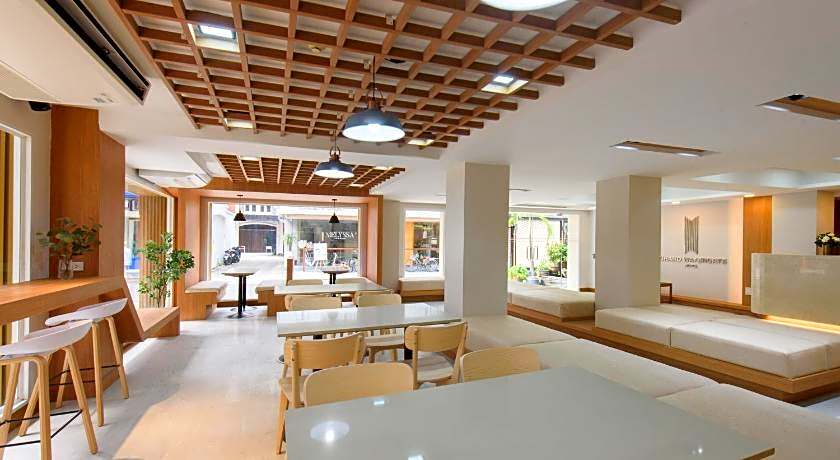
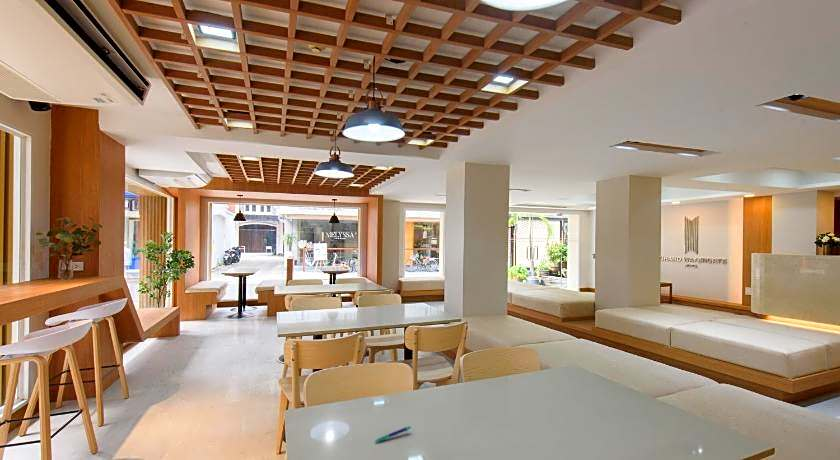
+ pen (392, 433)
